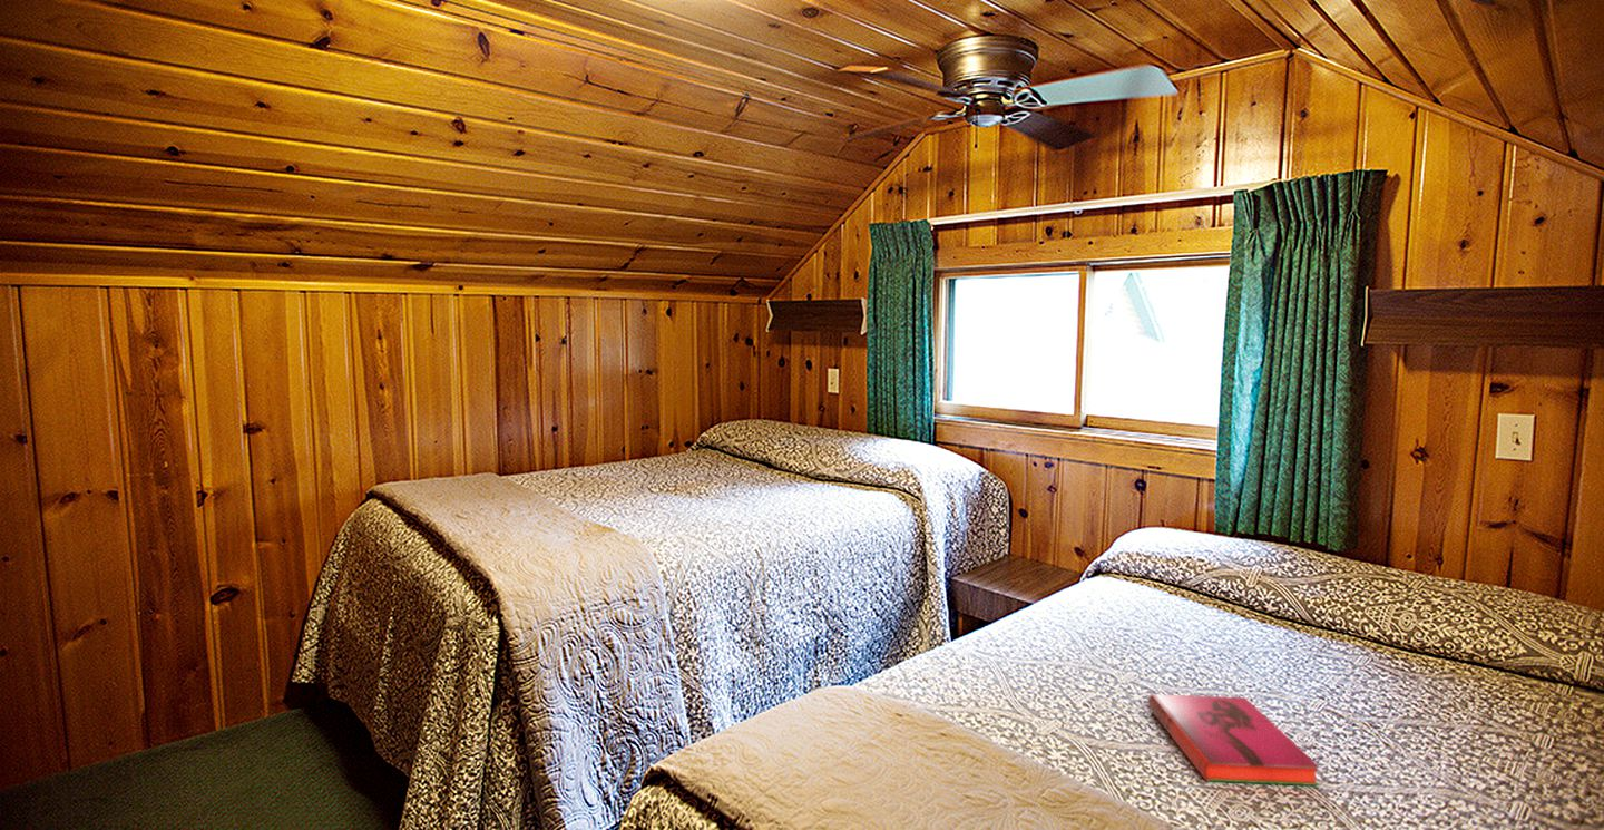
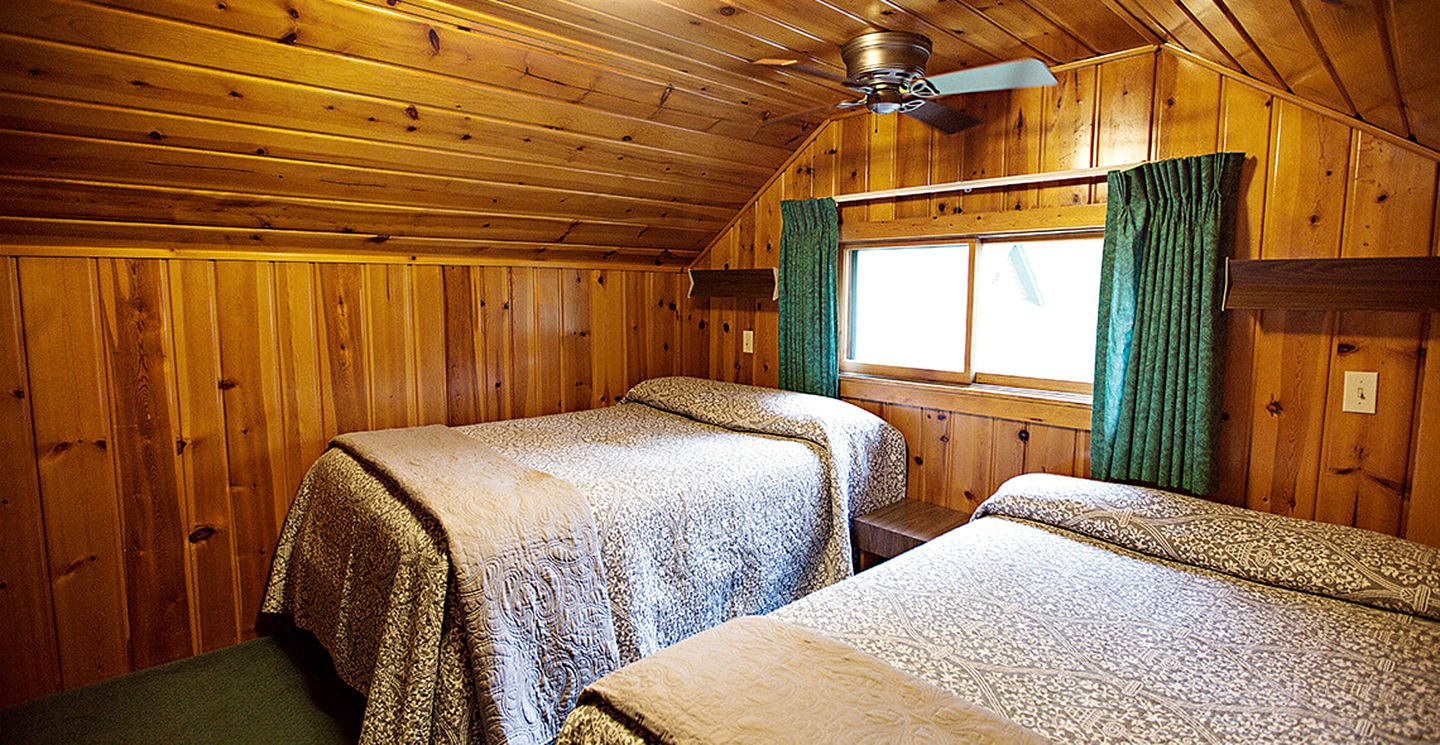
- hardback book (1225, 735)
